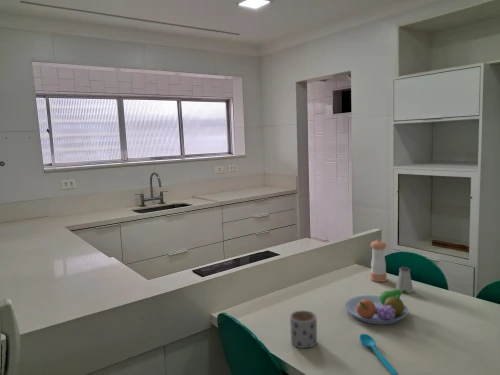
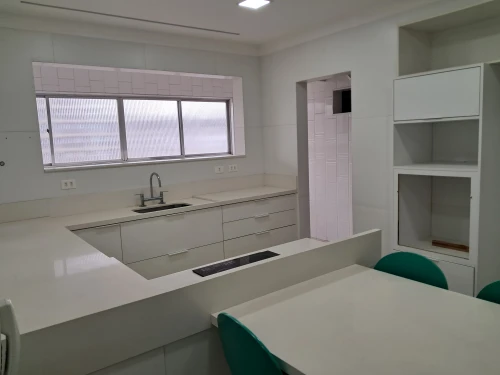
- fruit bowl (378, 301)
- pepper shaker (378, 259)
- spoon (377, 352)
- saltshaker (404, 278)
- mug (302, 326)
